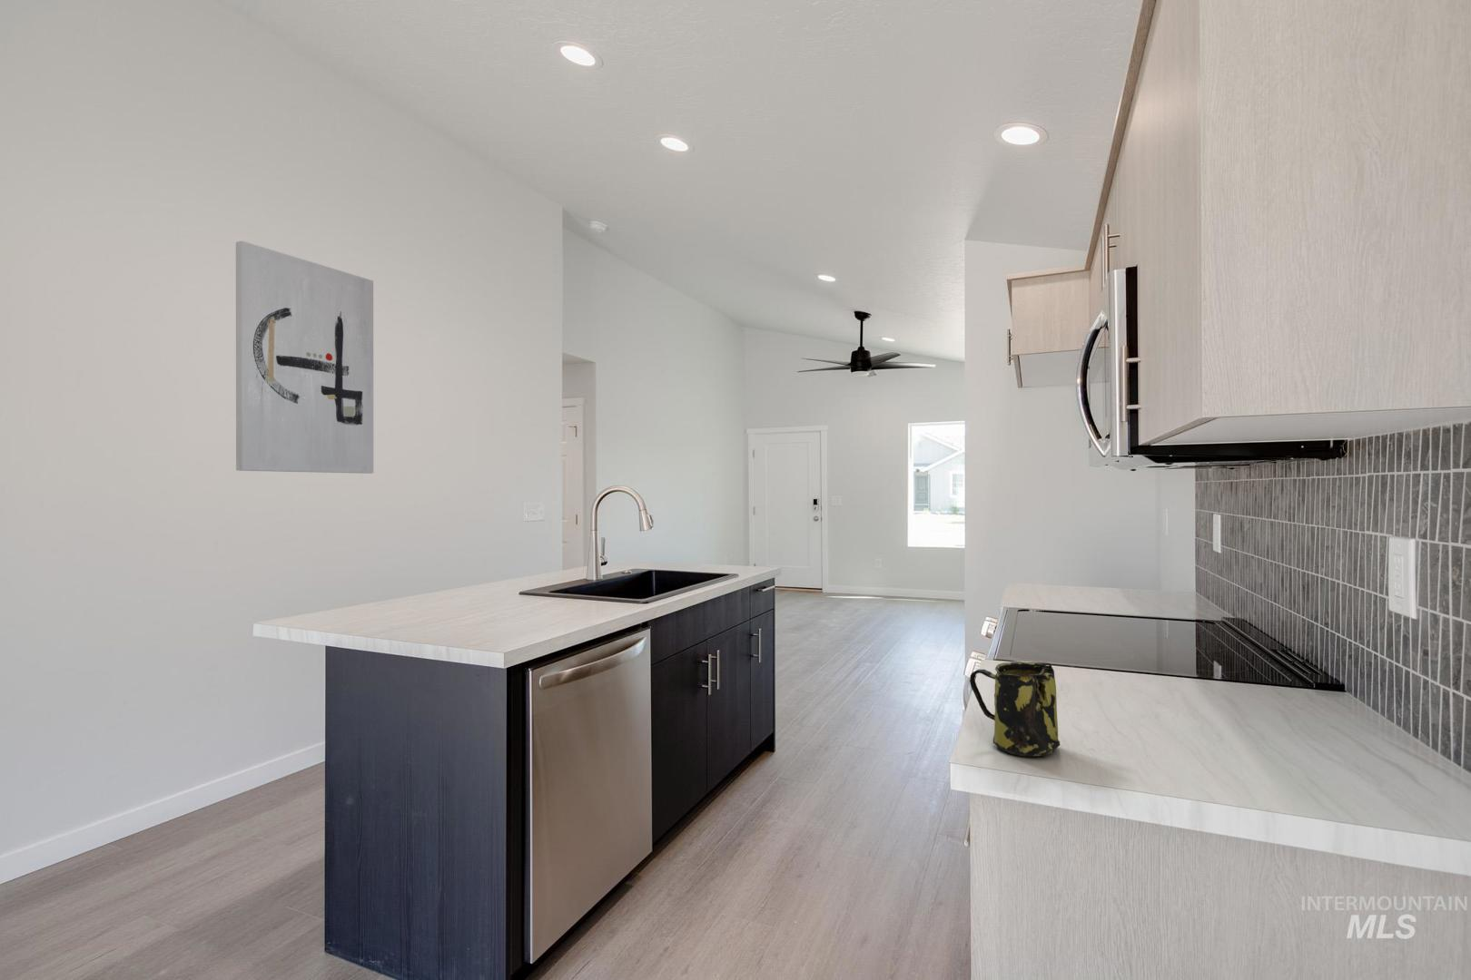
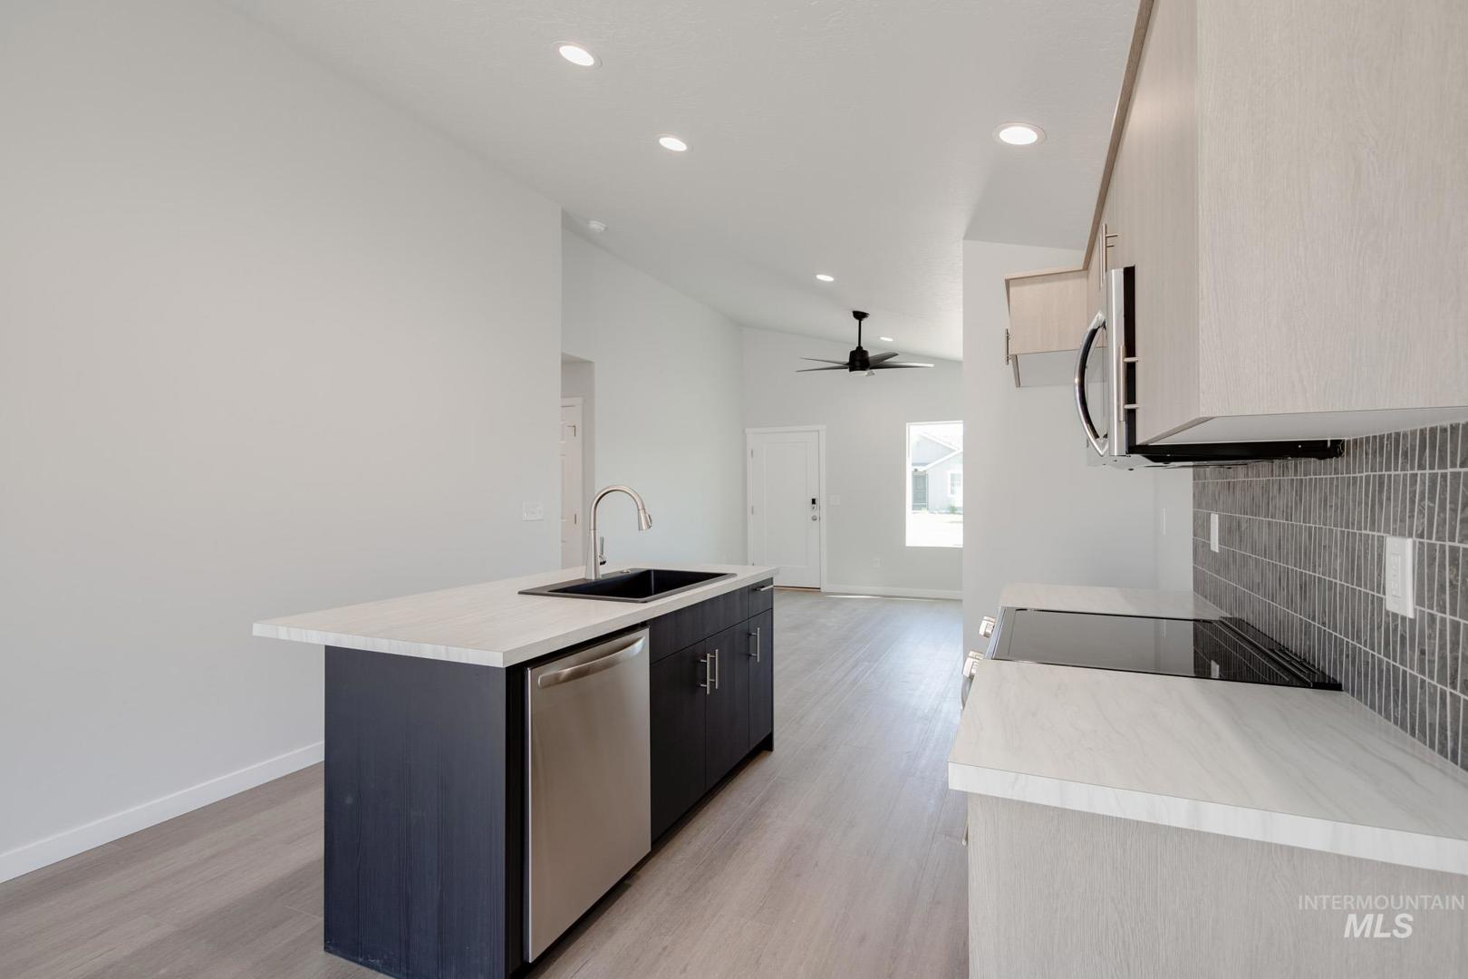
- wall art (310, 368)
- mug (1019, 705)
